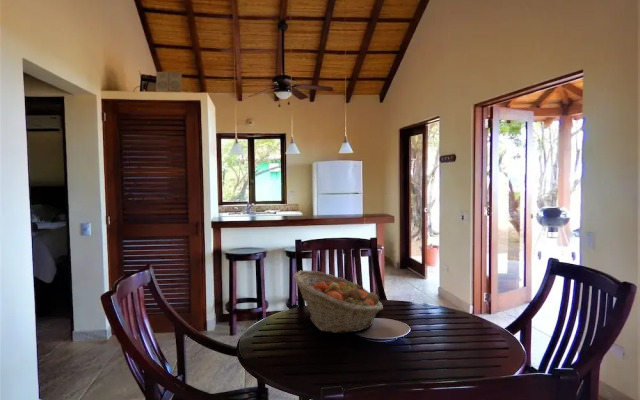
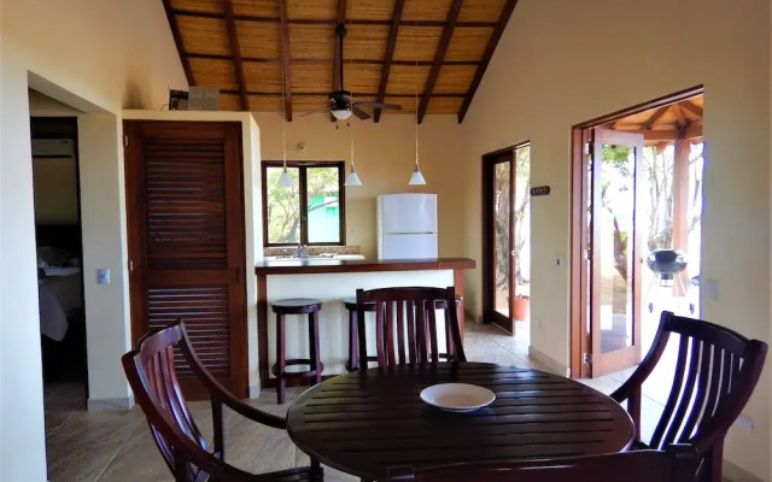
- fruit basket (337, 297)
